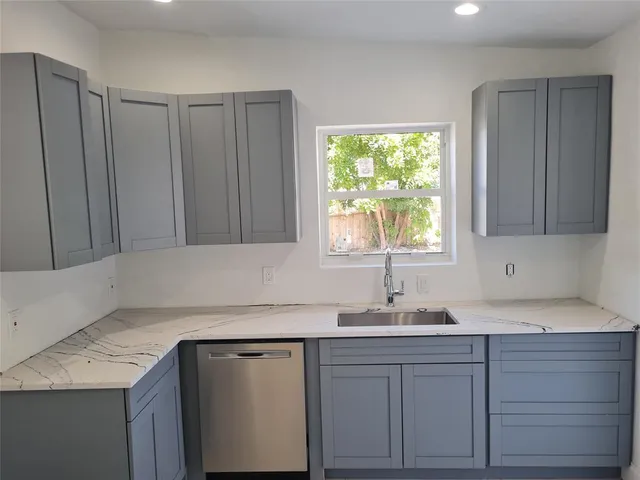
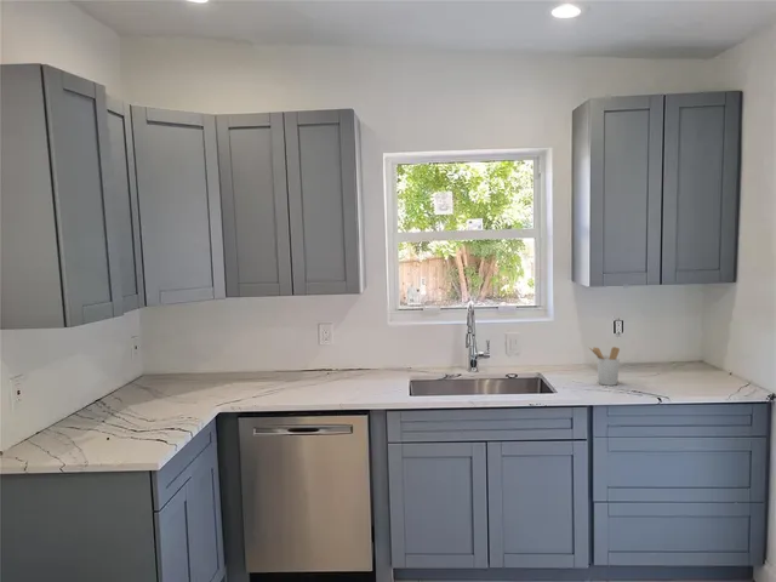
+ utensil holder (603, 364)
